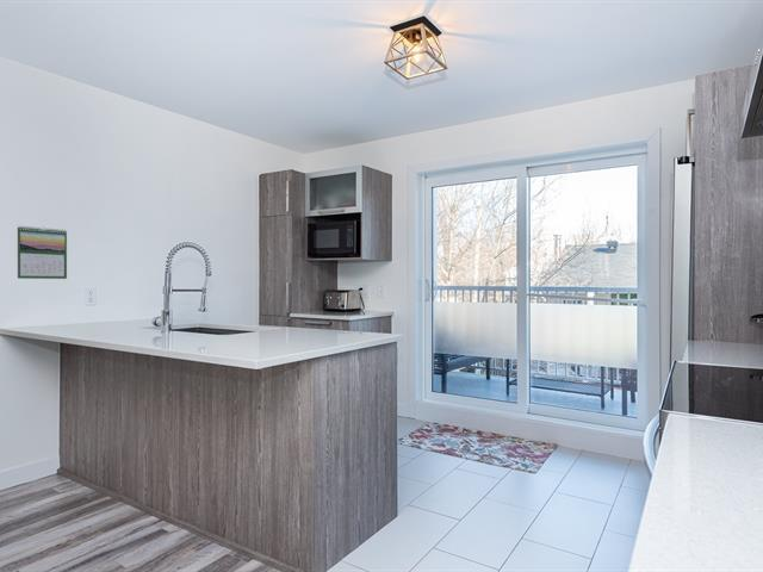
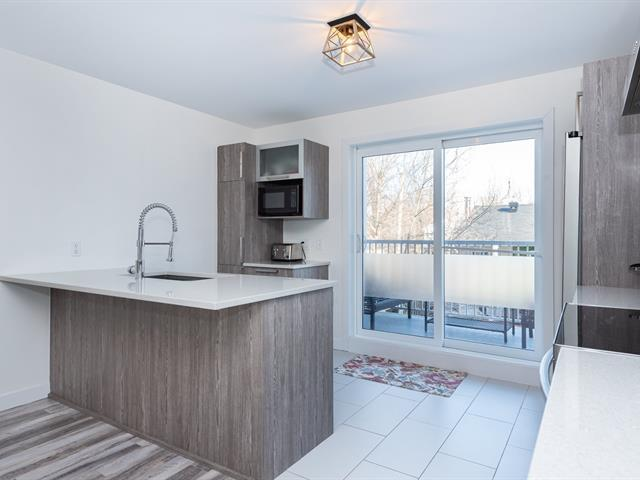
- calendar (43, 253)
